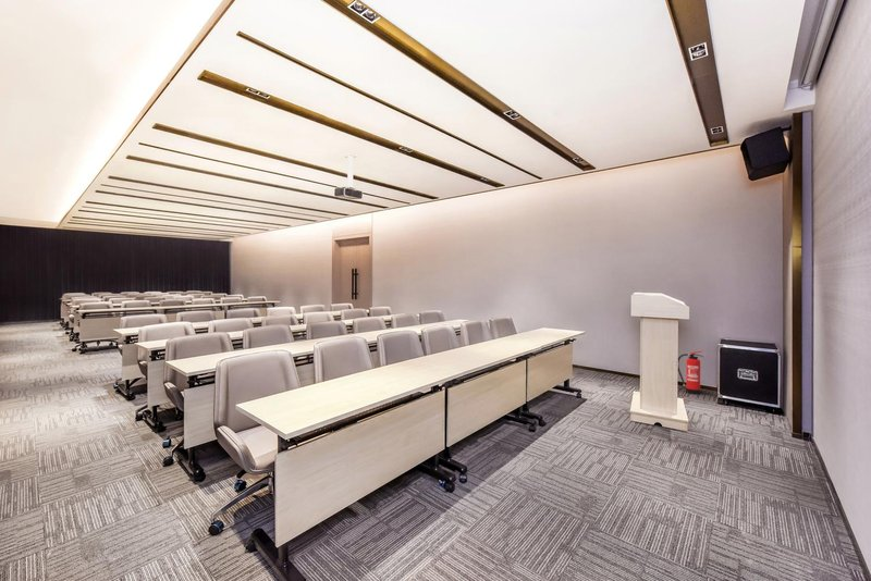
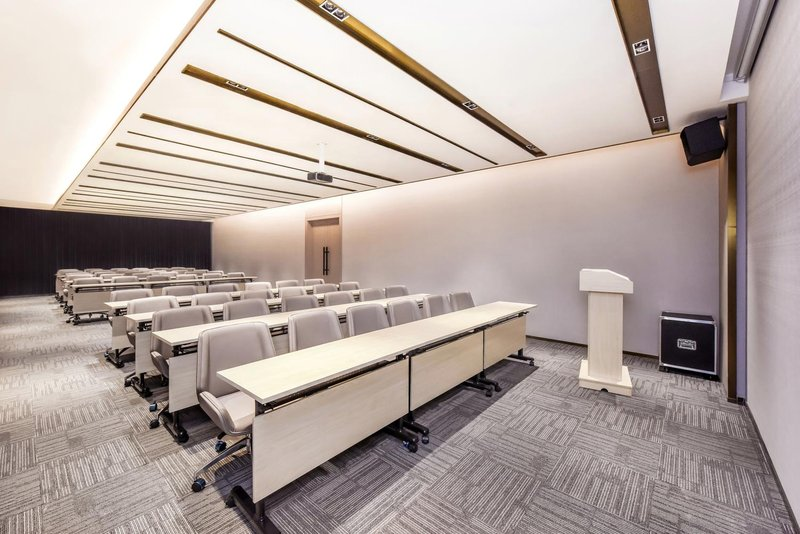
- fire extinguisher (689, 370)
